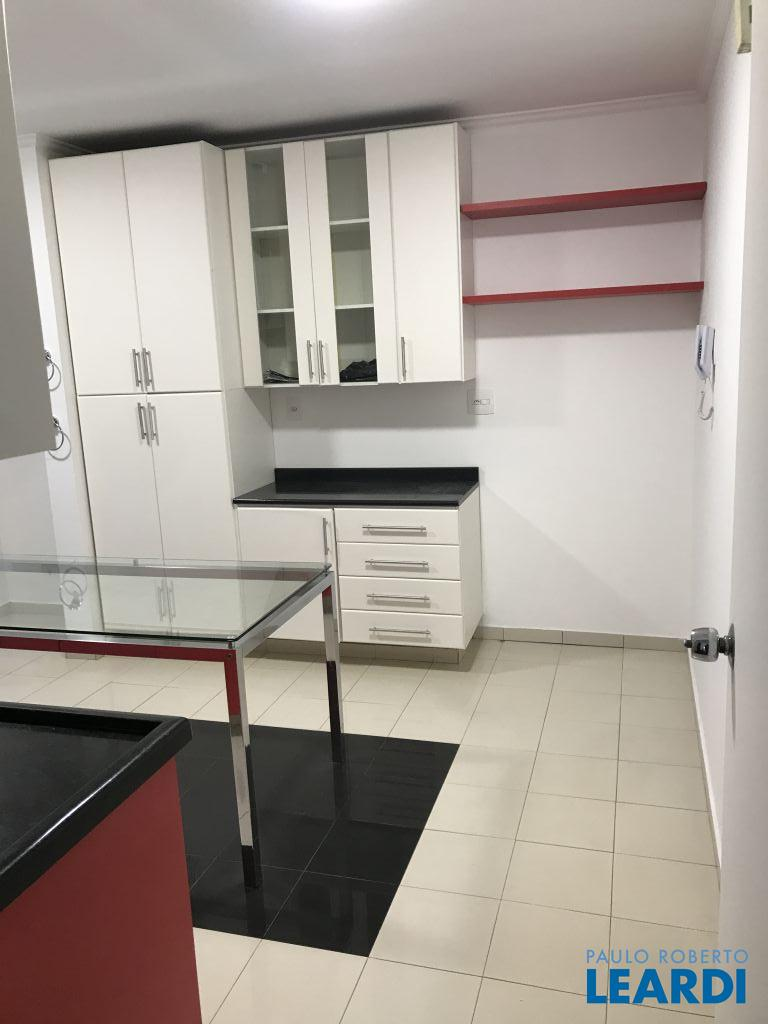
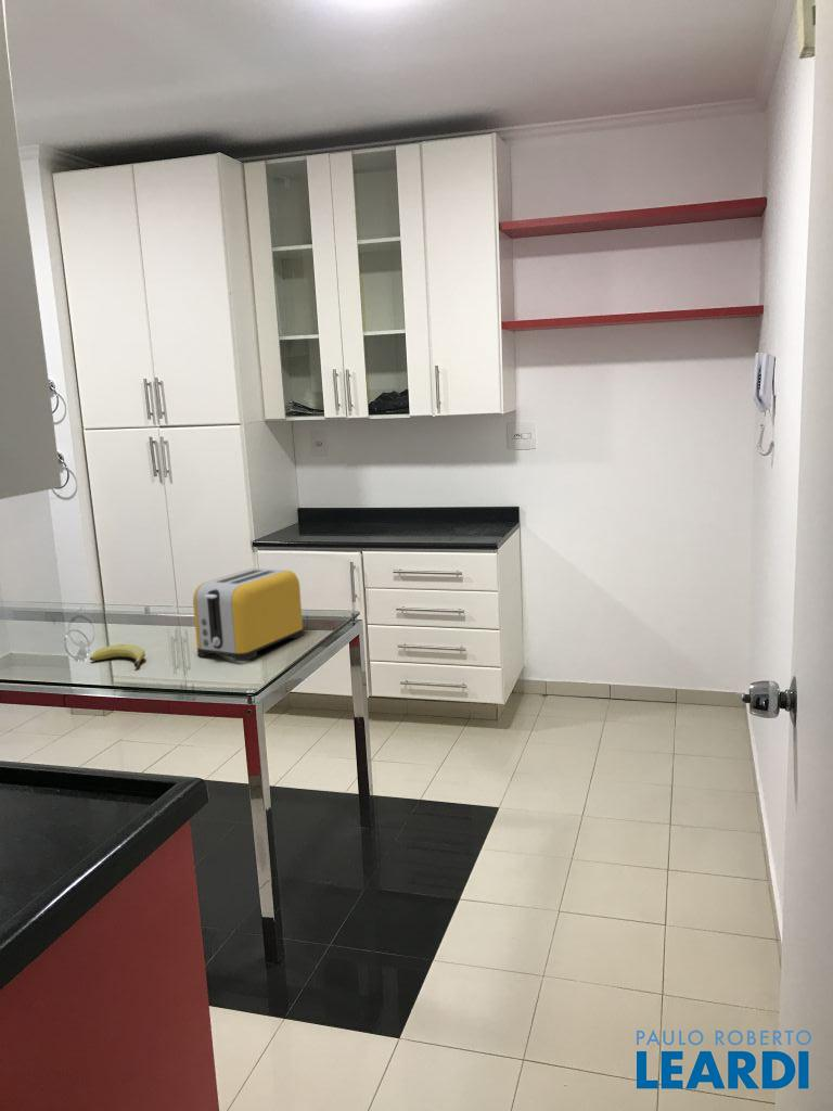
+ toaster (246, 611)
+ fruit (121, 653)
